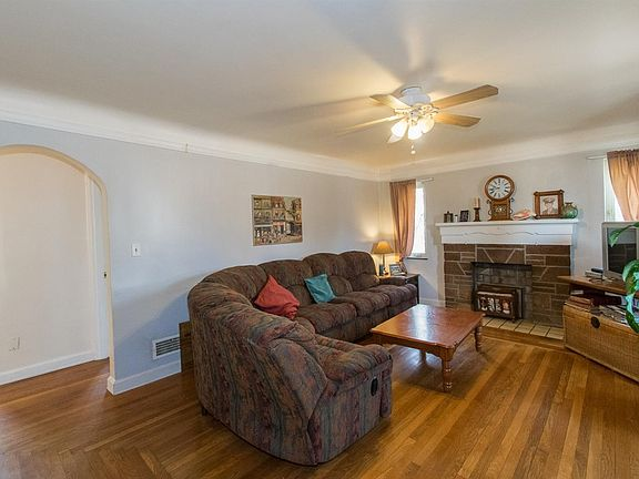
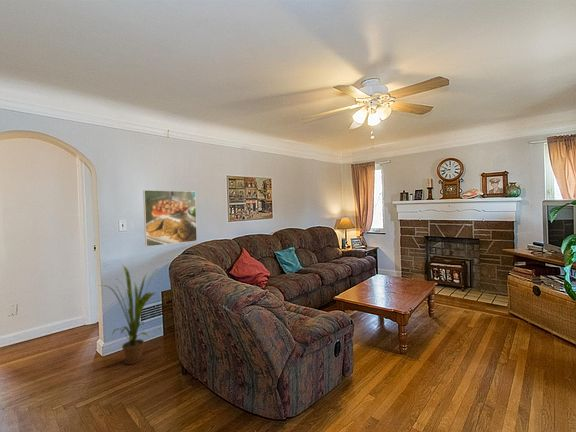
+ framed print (171, 217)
+ house plant (128, 313)
